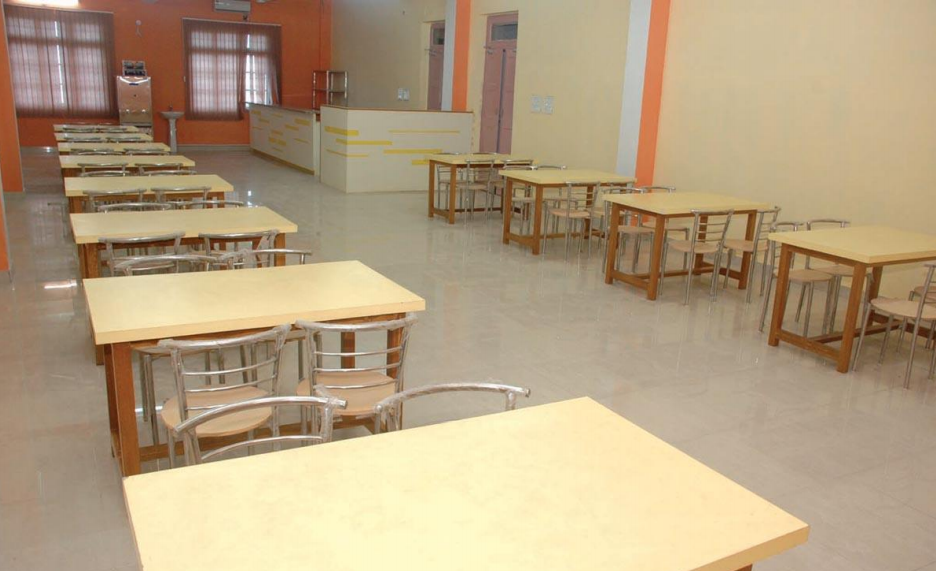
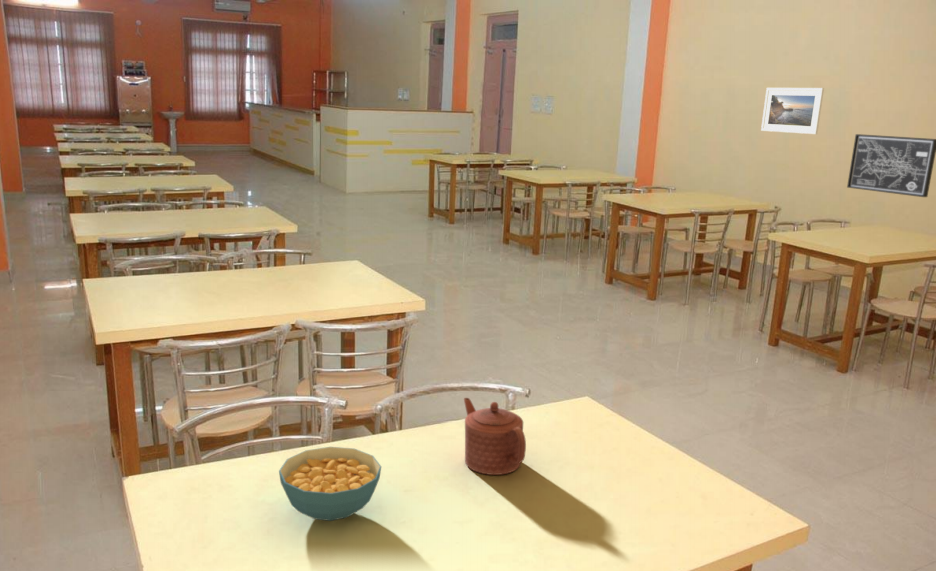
+ teapot (493, 432)
+ wall art (890, 164)
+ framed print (791, 110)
+ cereal bowl (330, 490)
